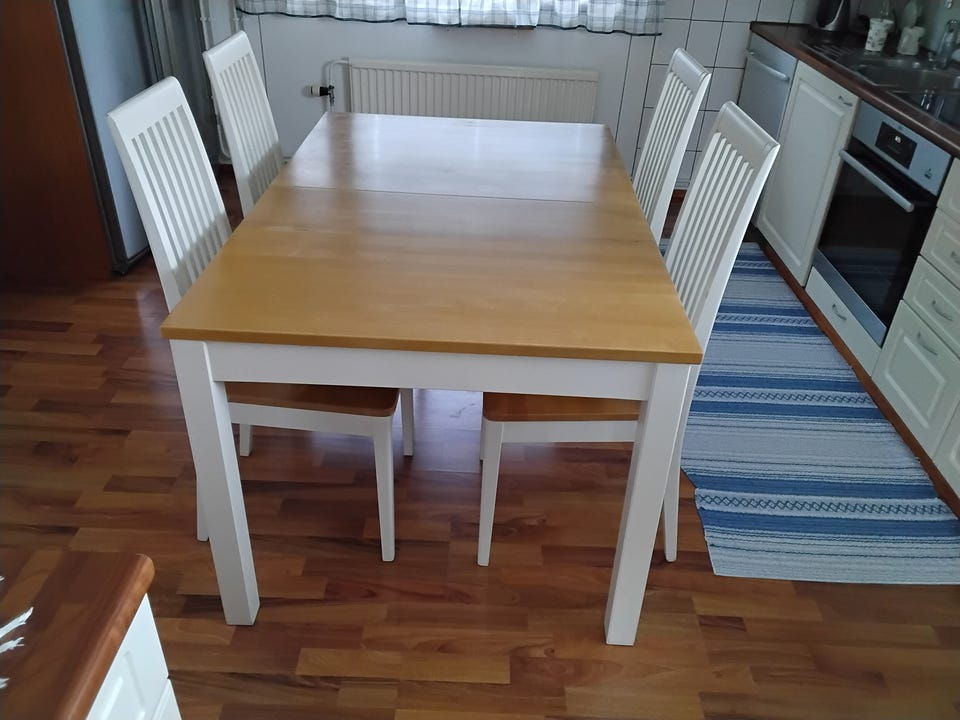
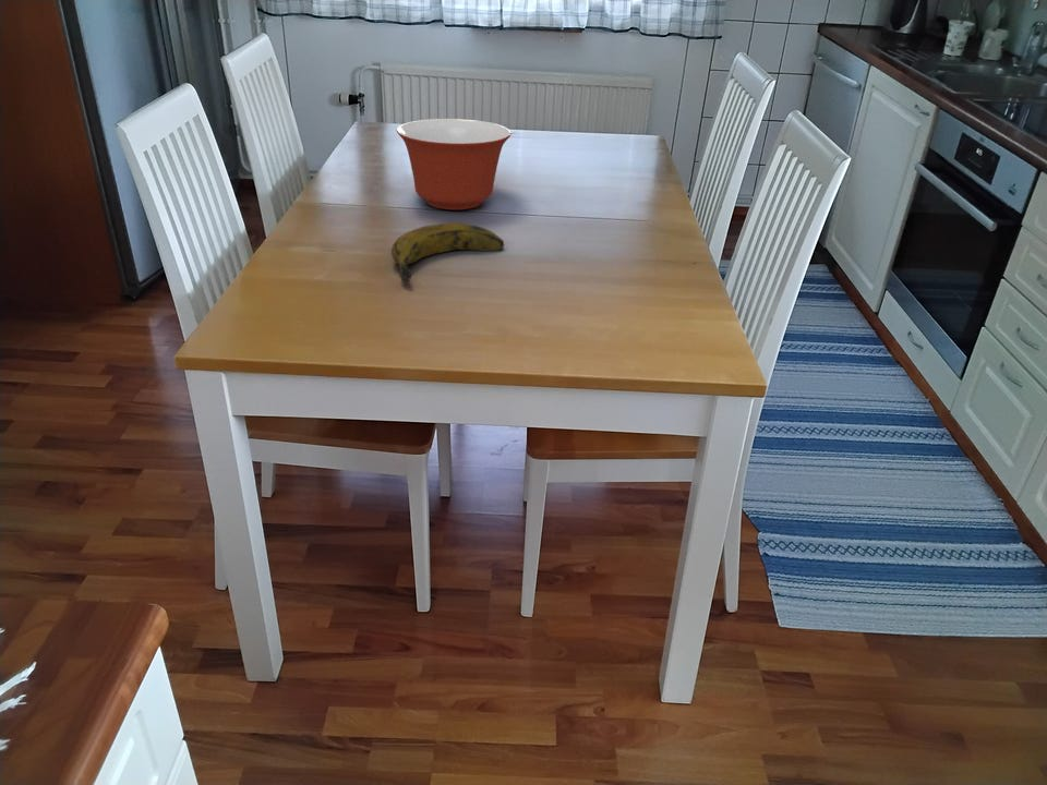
+ banana (452, 250)
+ mixing bowl (454, 166)
